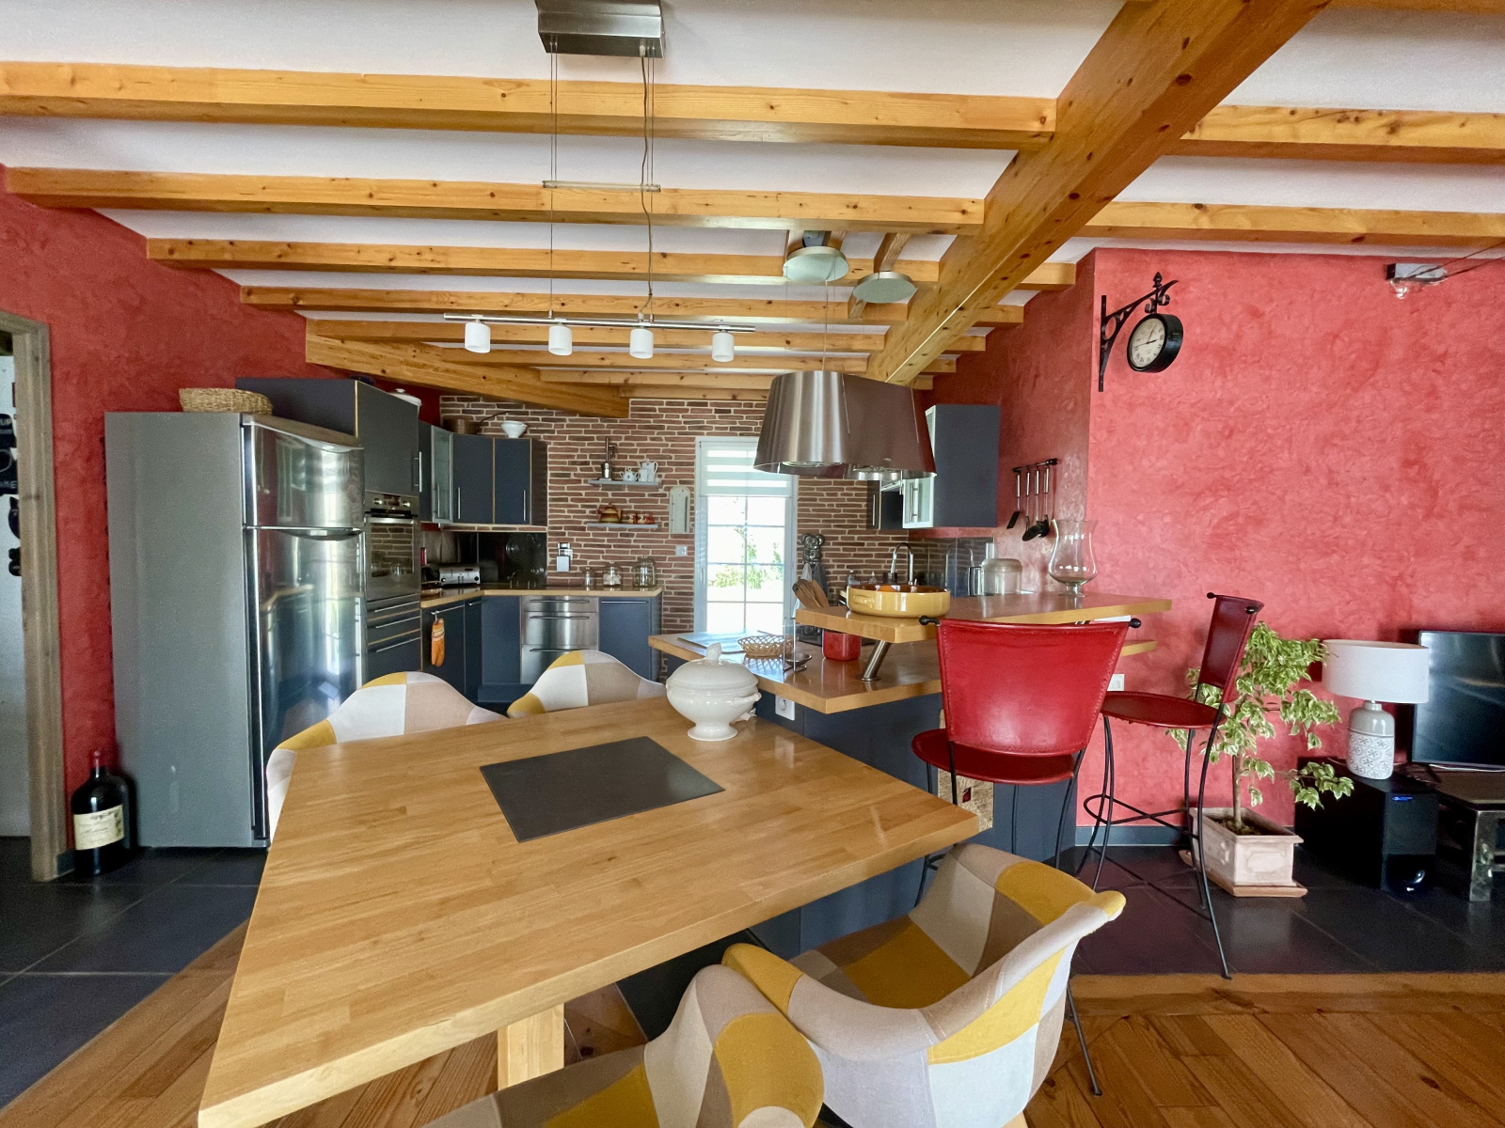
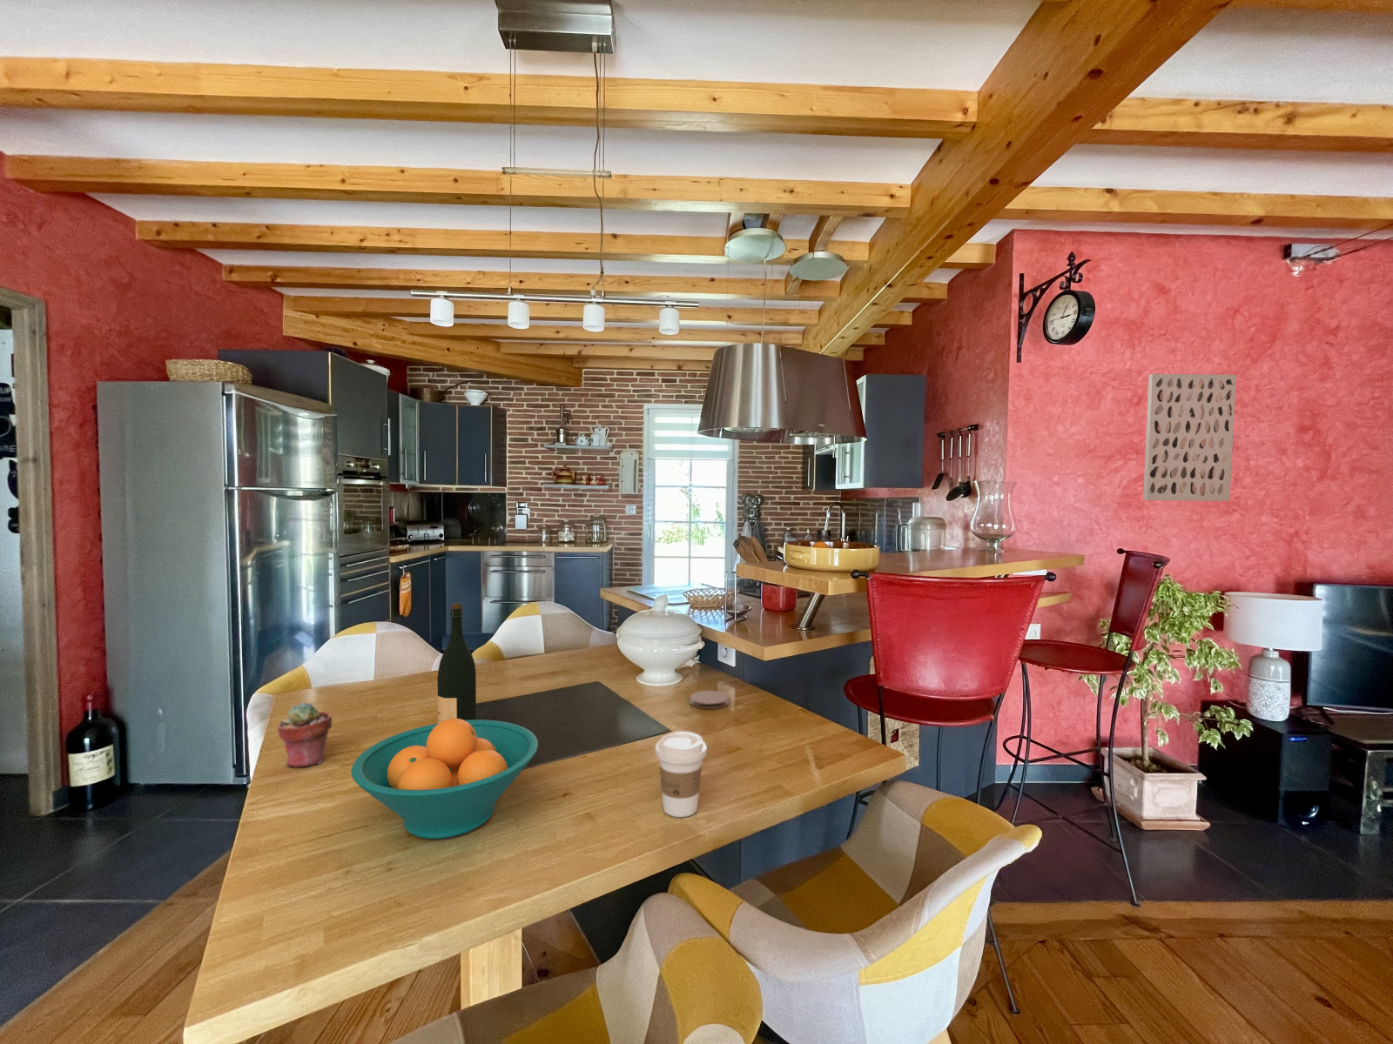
+ wine bottle (456, 671)
+ potted succulent (305, 731)
+ wall art (1189, 438)
+ fruit bowl (450, 769)
+ coffee cup (680, 773)
+ coaster (709, 700)
